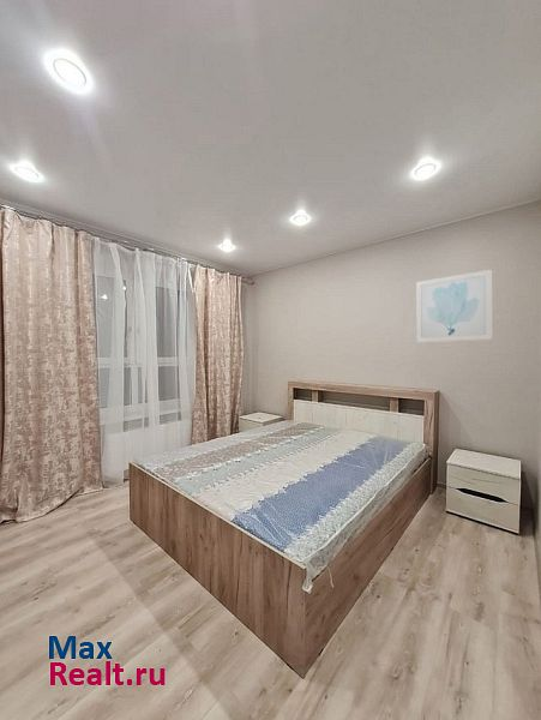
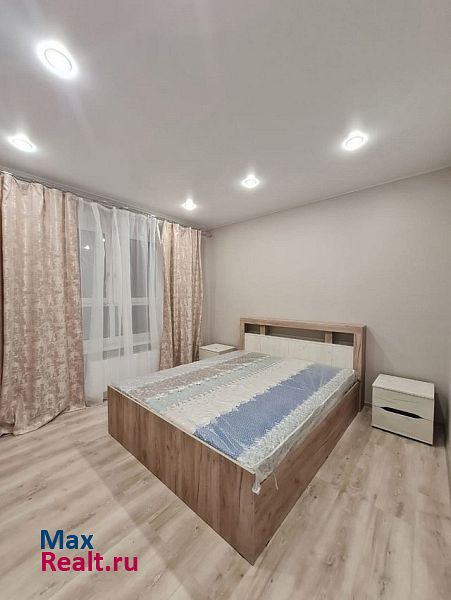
- wall art (451, 308)
